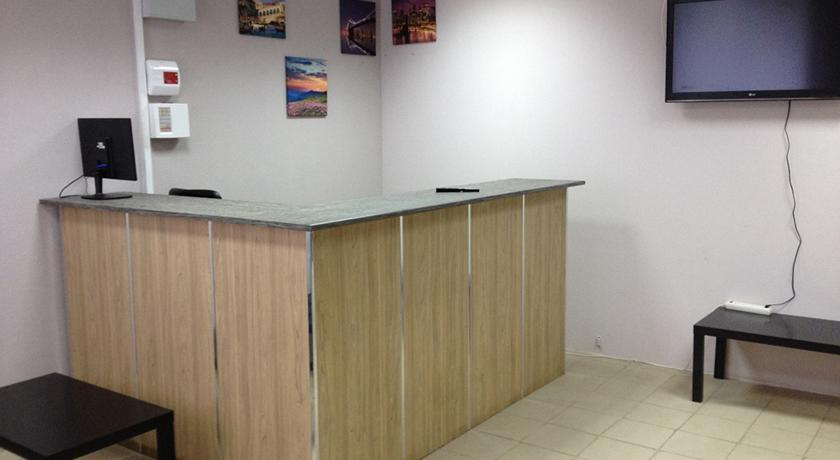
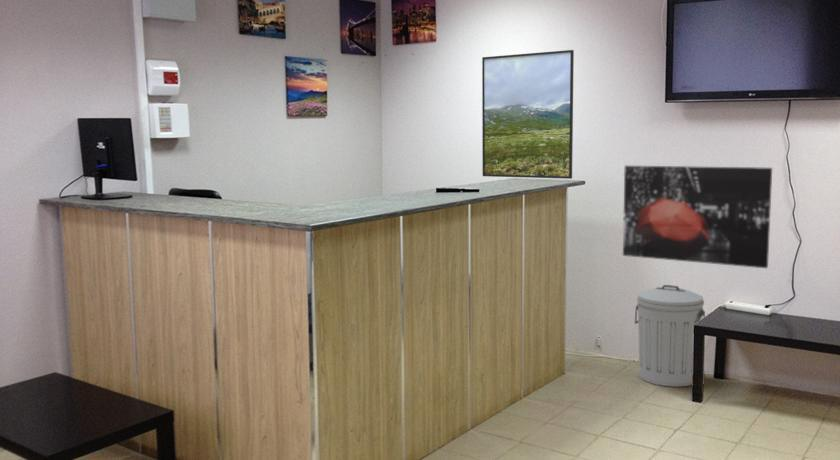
+ wall art (693, 214)
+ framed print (525, 116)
+ trash can (669, 332)
